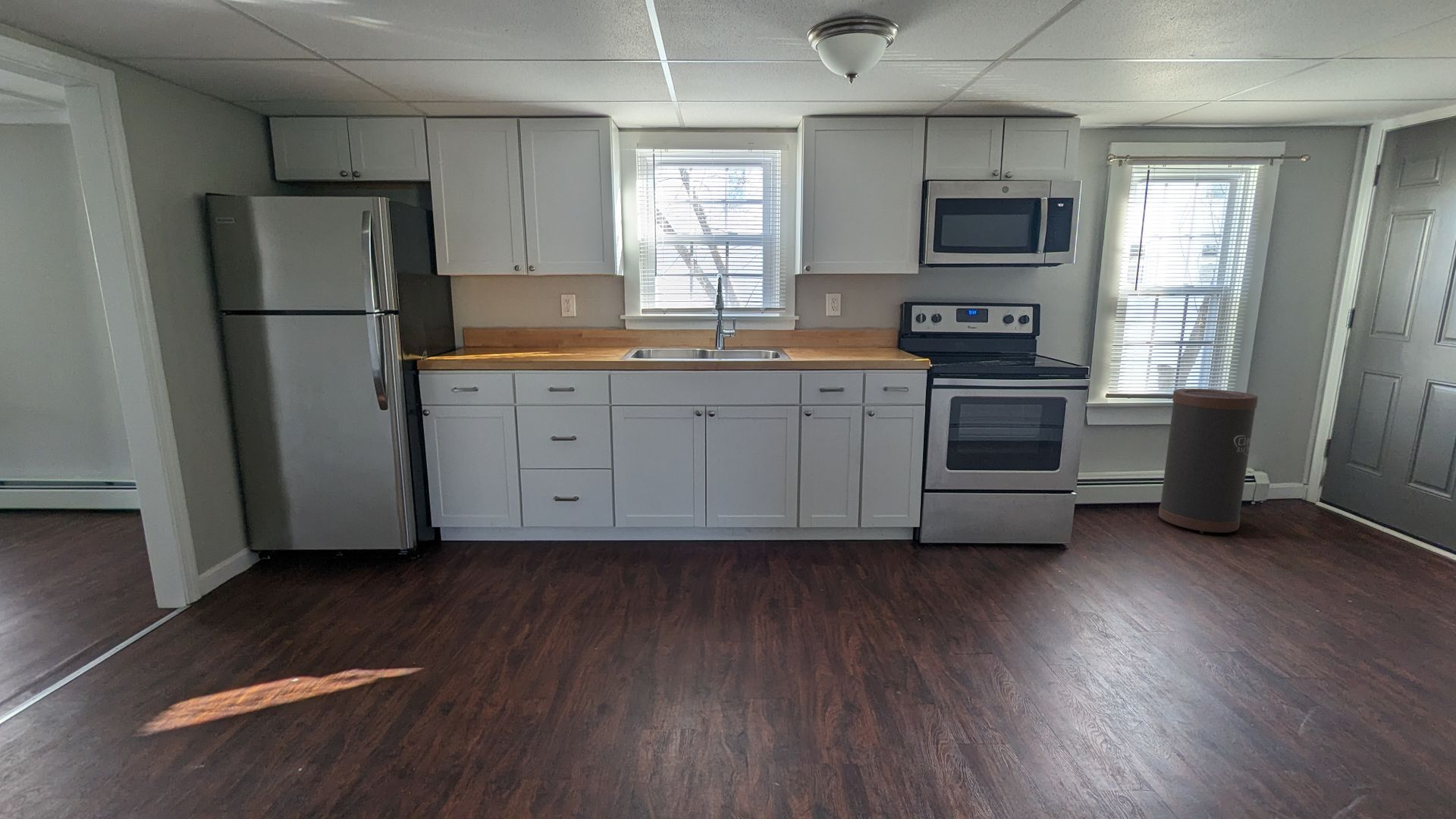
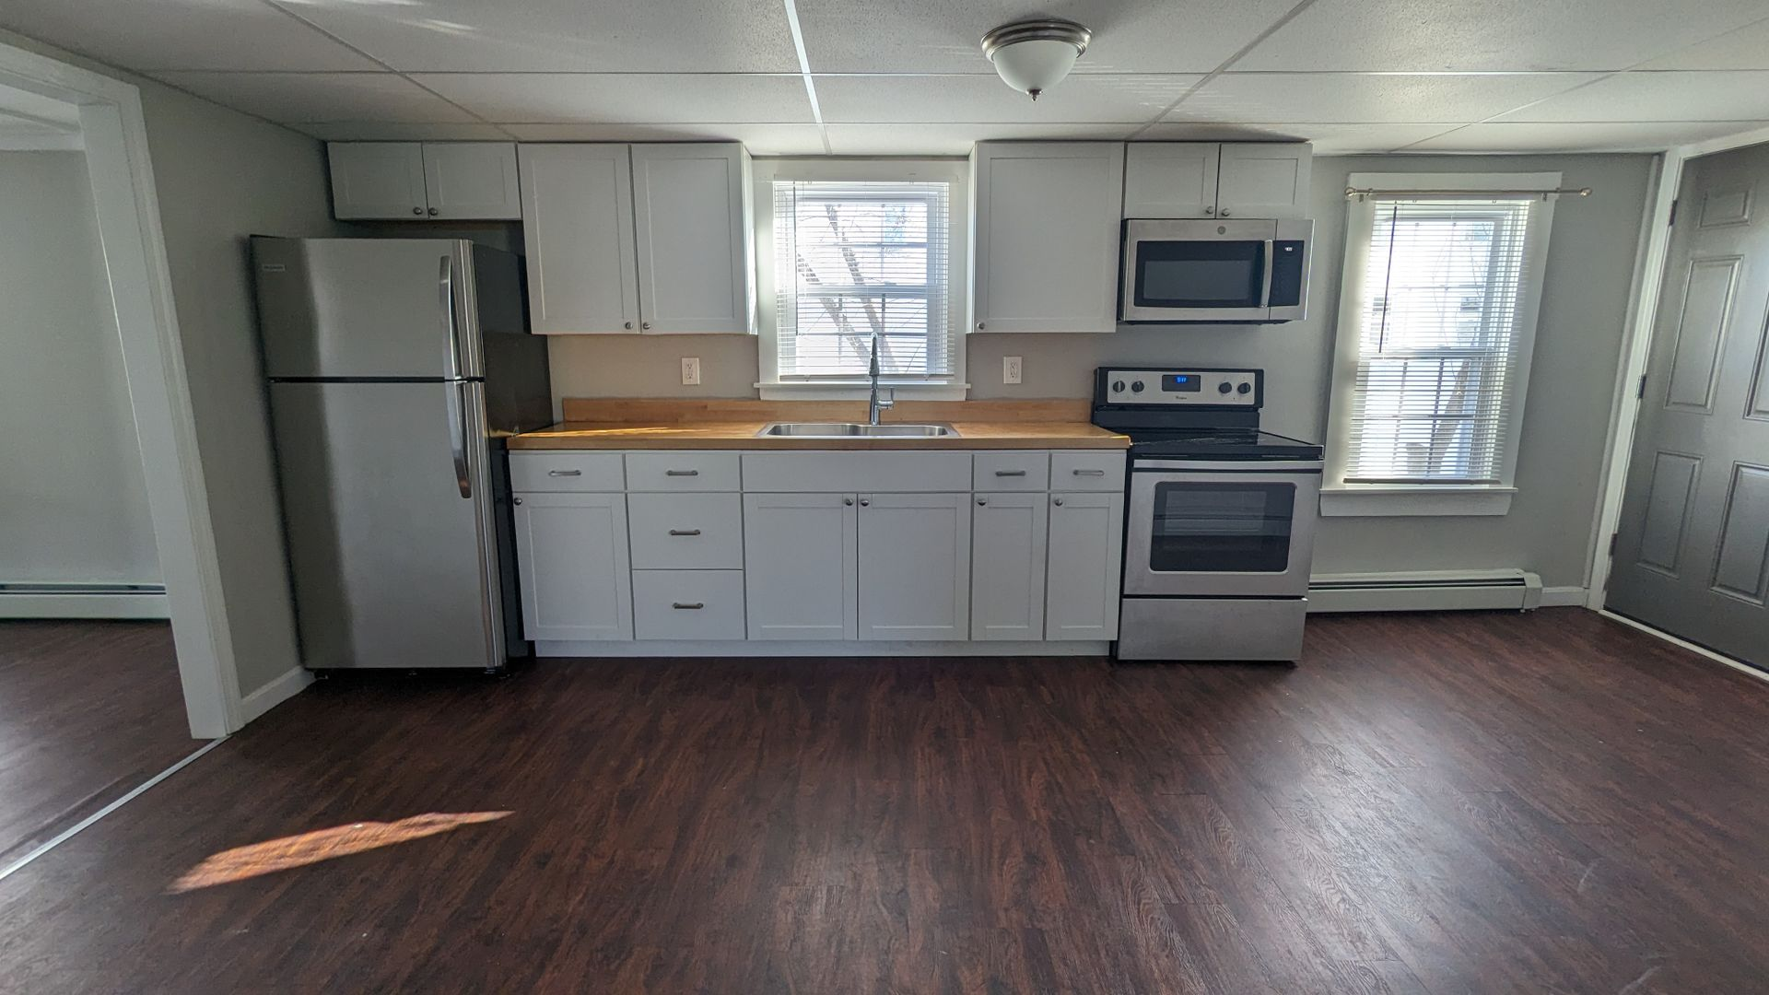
- trash can (1205, 460)
